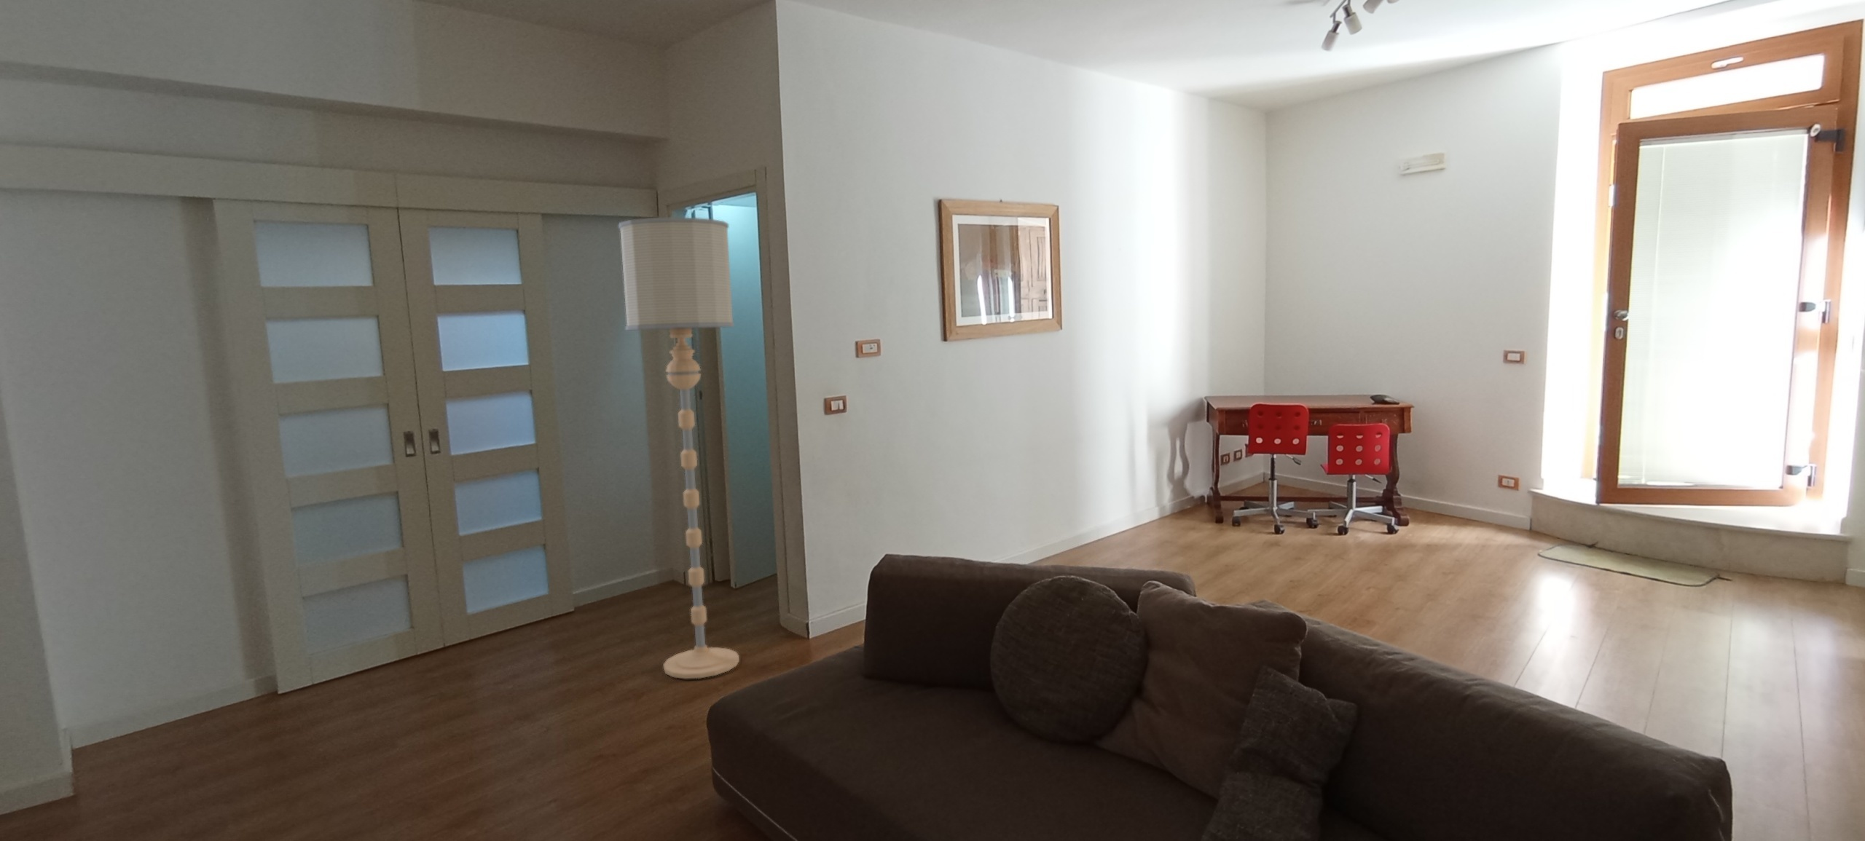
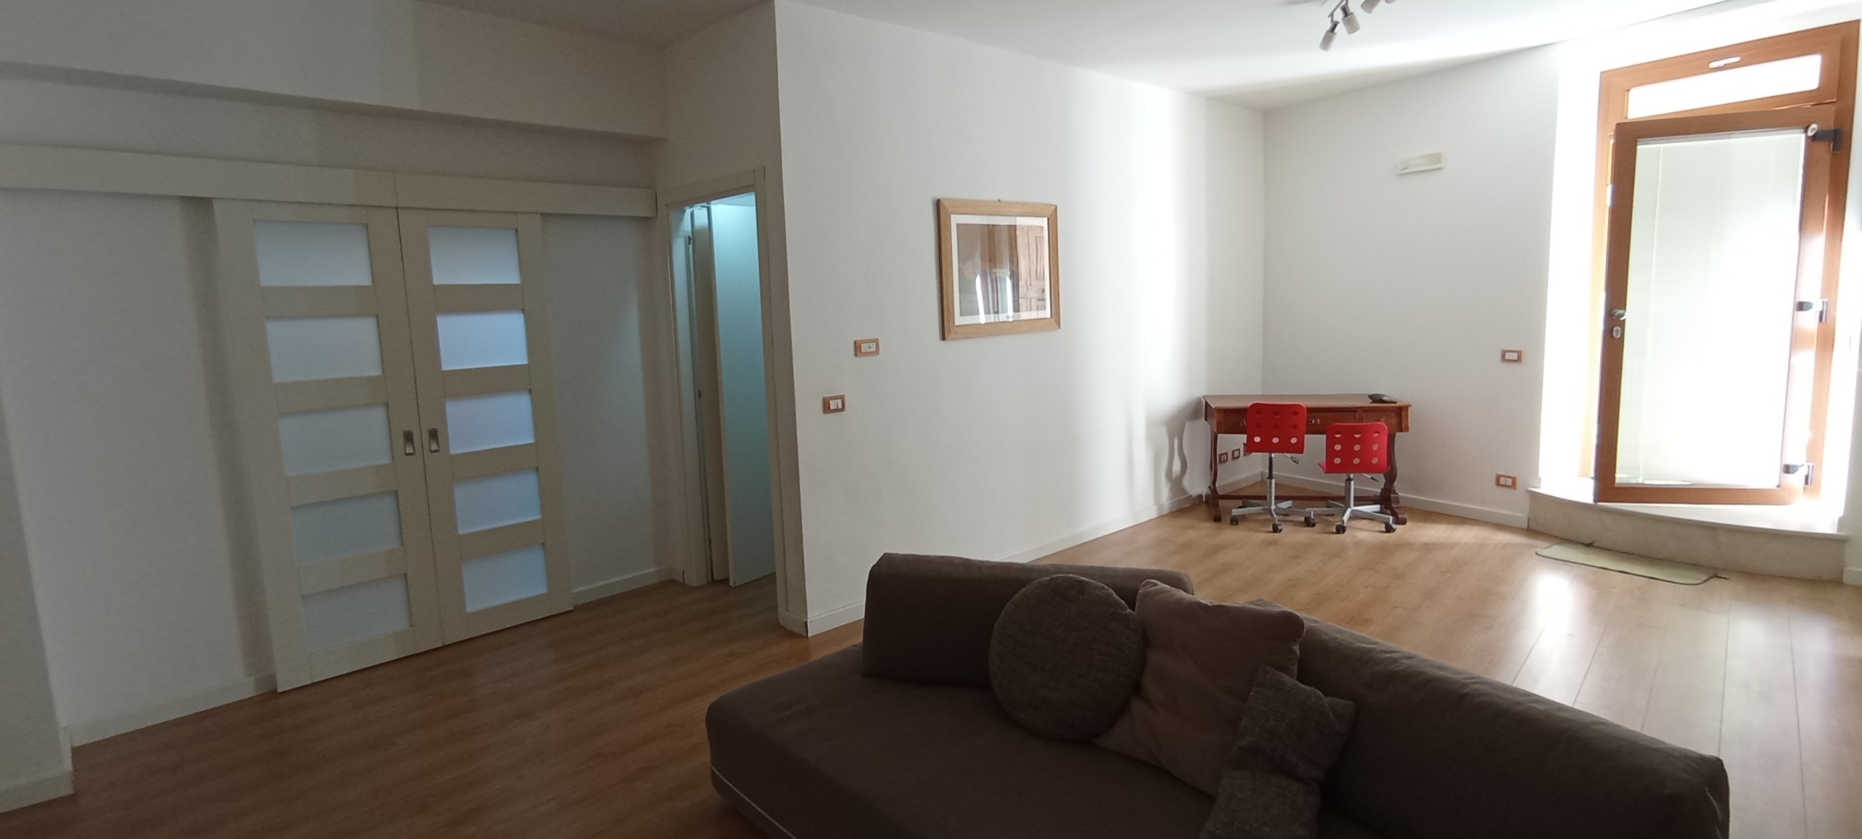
- floor lamp (687, 450)
